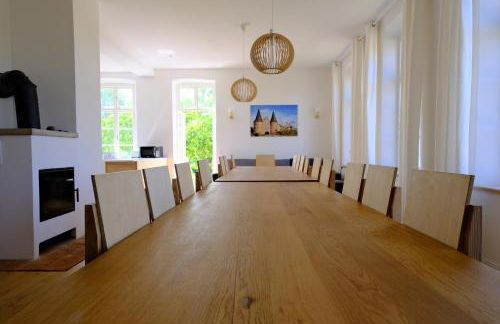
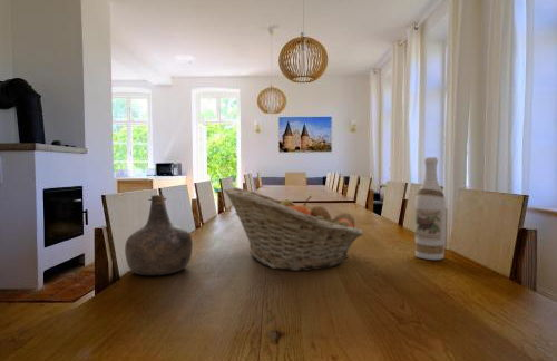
+ wine bottle (430, 207)
+ bottle (159, 232)
+ fruit basket (290, 222)
